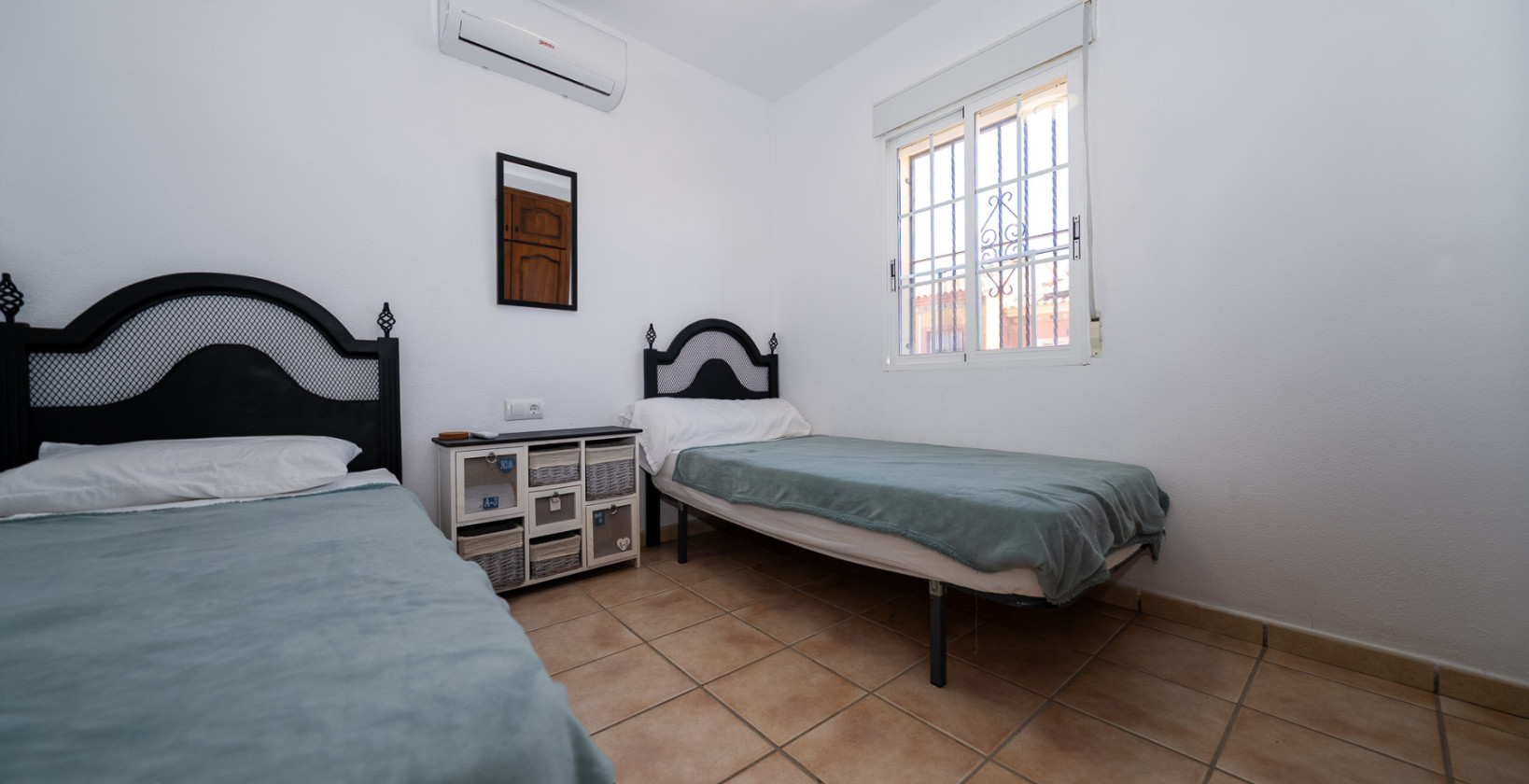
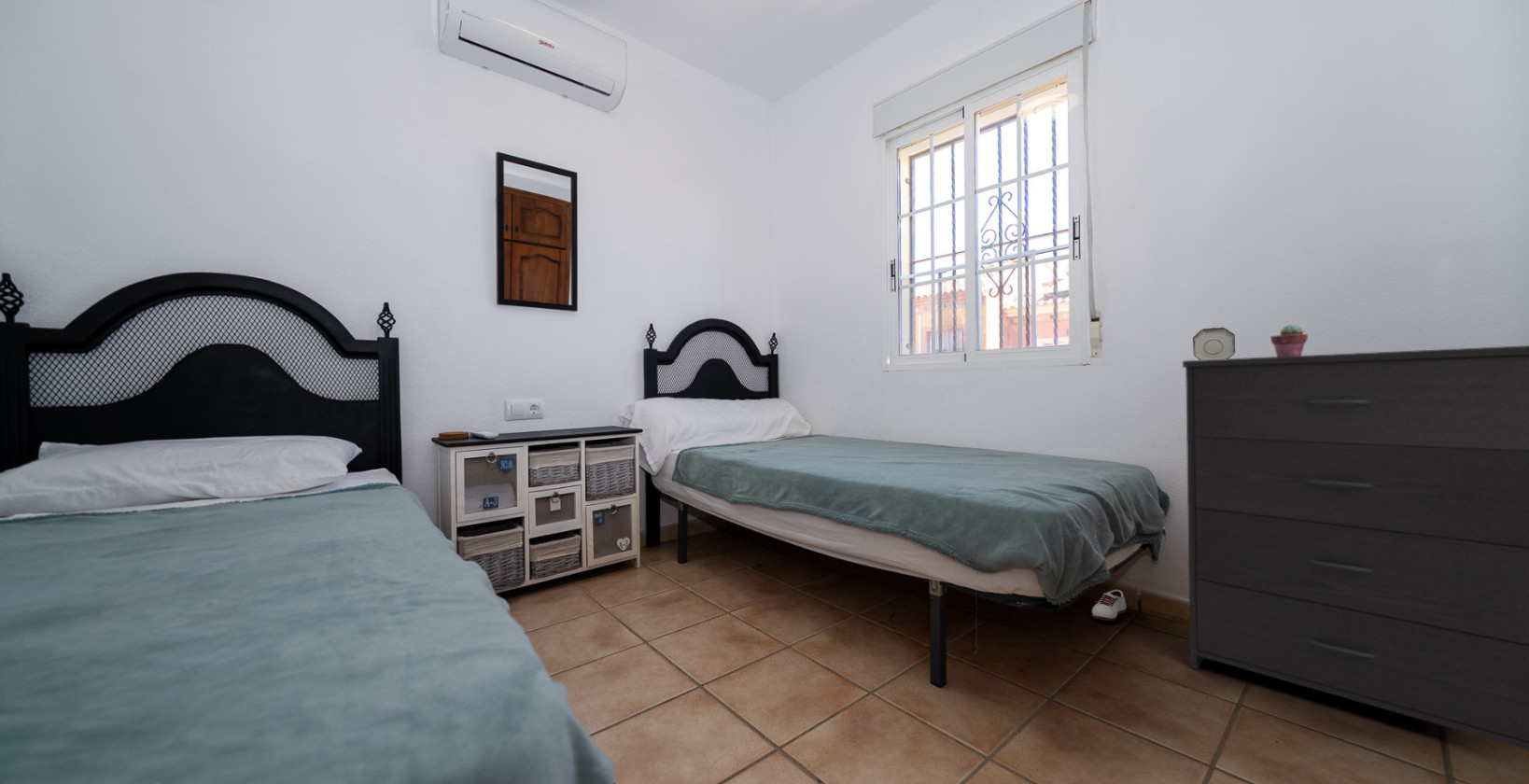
+ shoe (1109, 605)
+ jewelry box (1213, 343)
+ potted succulent (1289, 341)
+ dresser (1342, 523)
